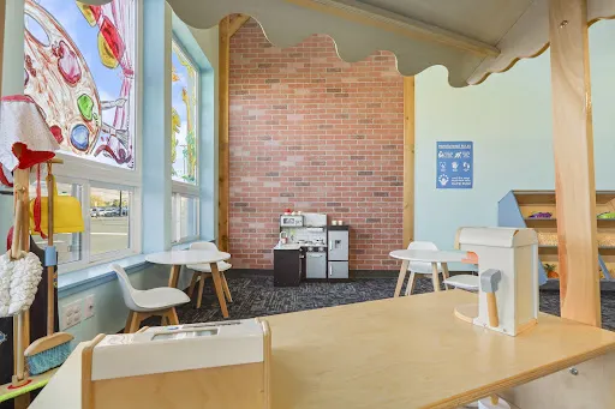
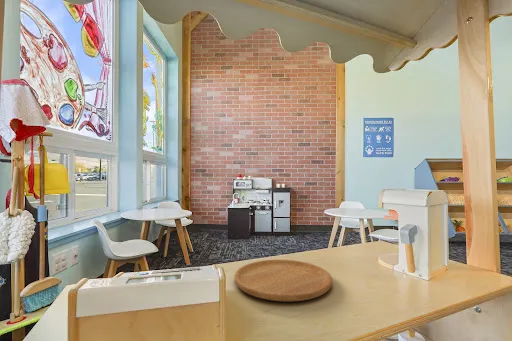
+ cutting board (282, 277)
